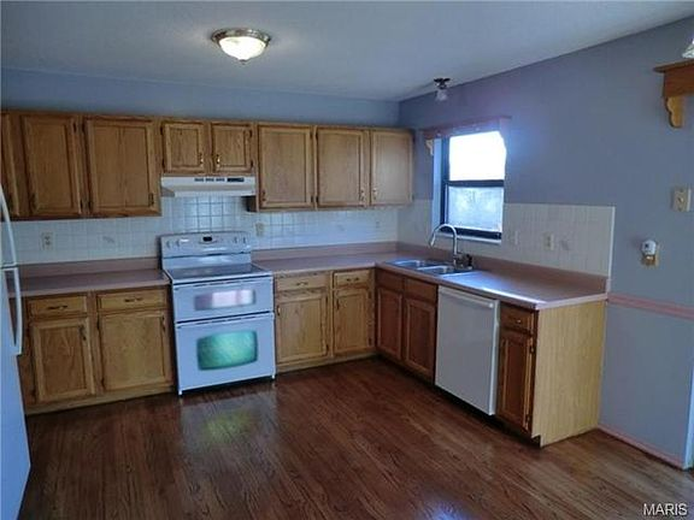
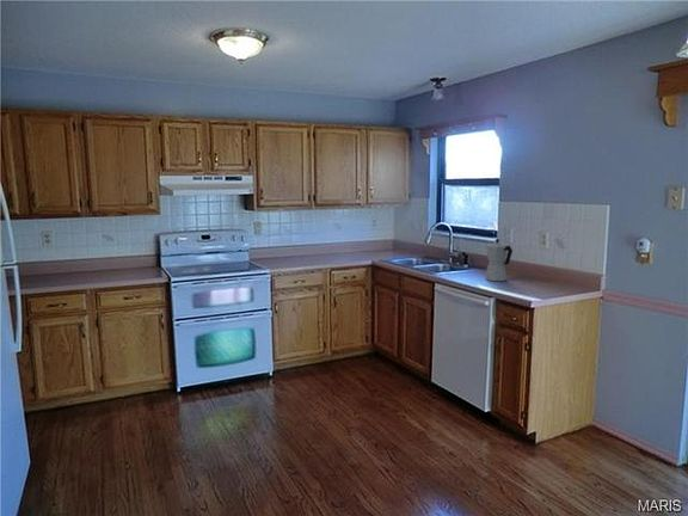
+ moka pot (498, 259)
